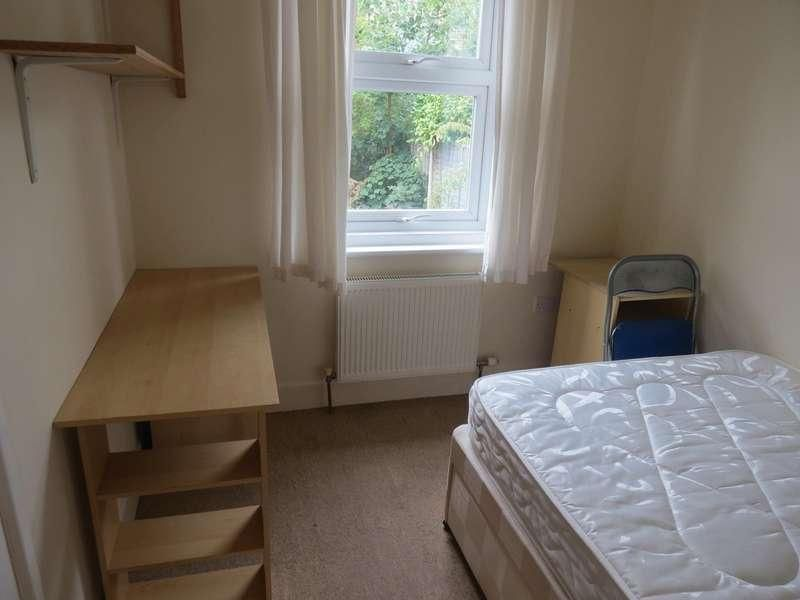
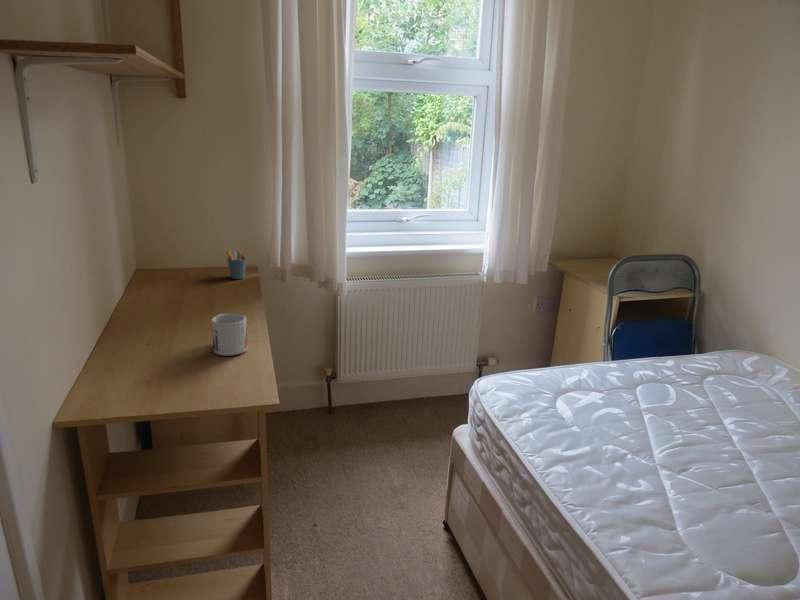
+ mug (227, 332)
+ pen holder (236, 263)
